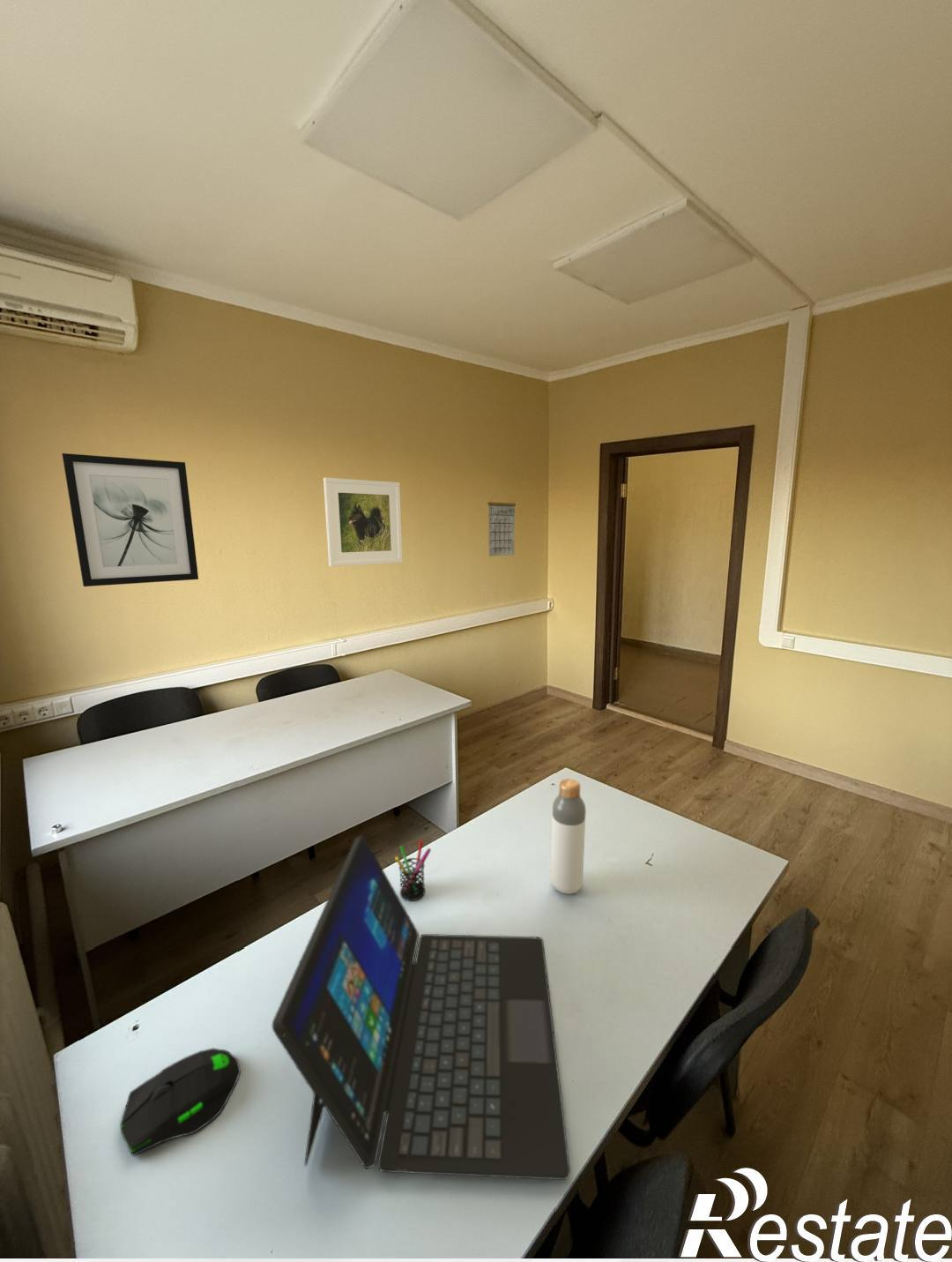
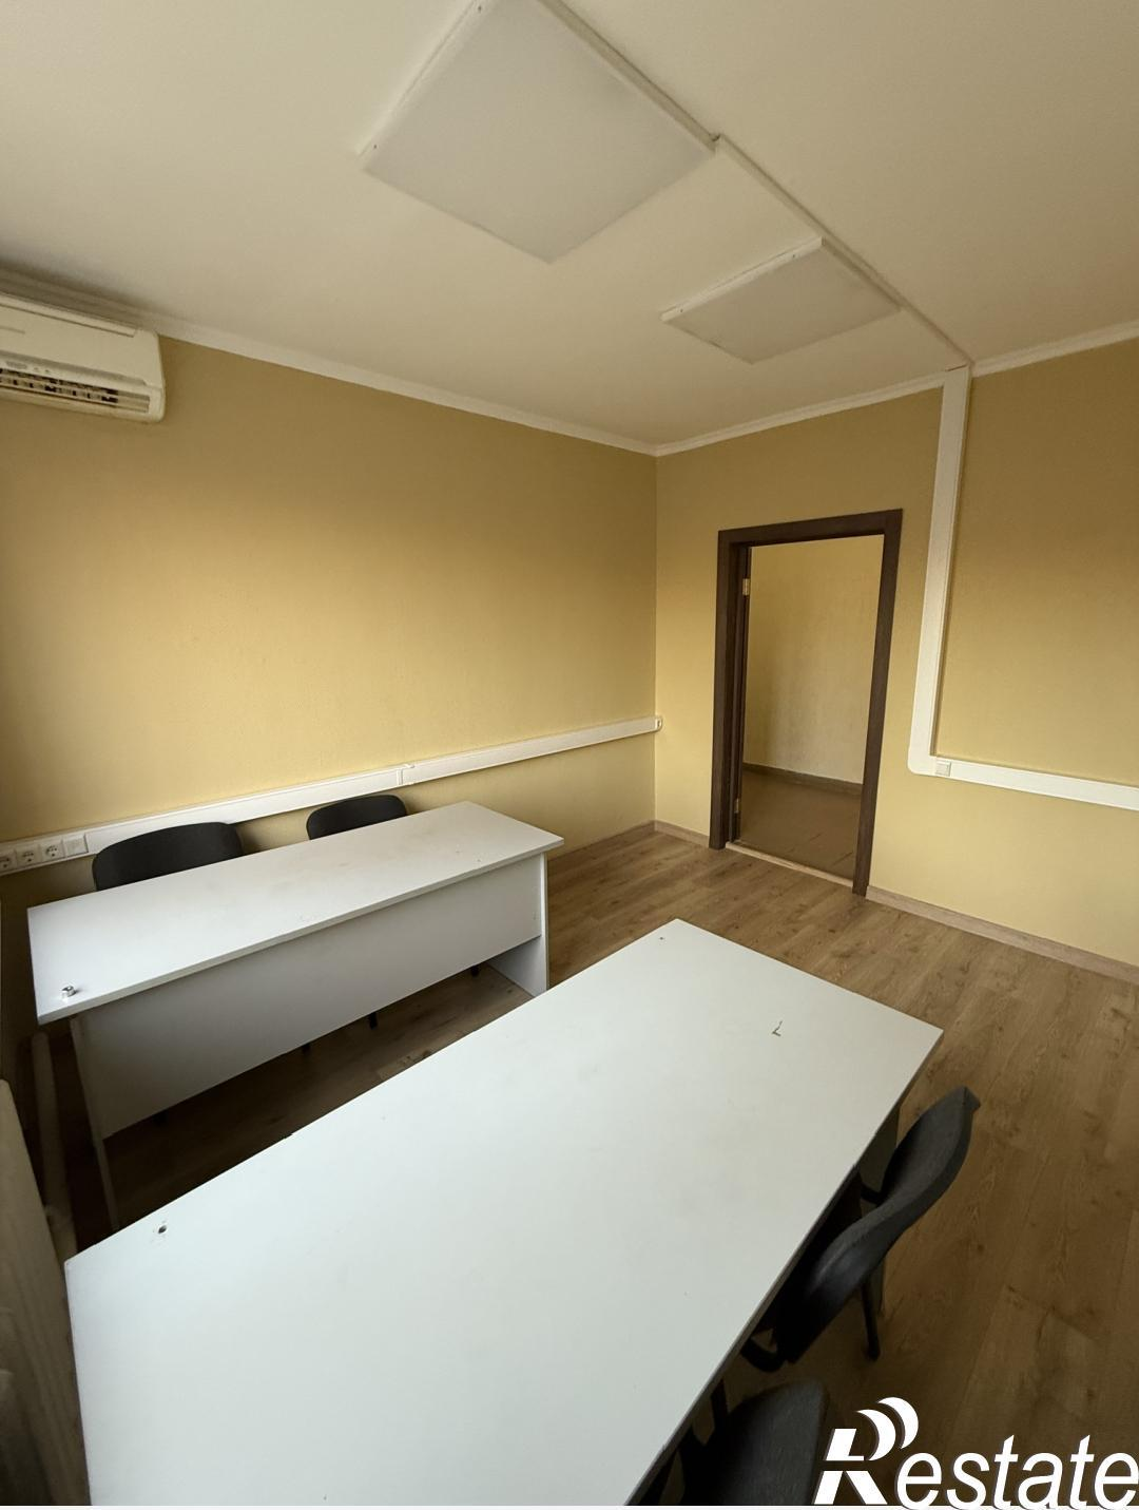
- computer mouse (182, 1091)
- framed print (365, 523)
- calendar (502, 523)
- wall art (136, 521)
- pen holder (411, 867)
- laptop (440, 970)
- bottle (568, 835)
